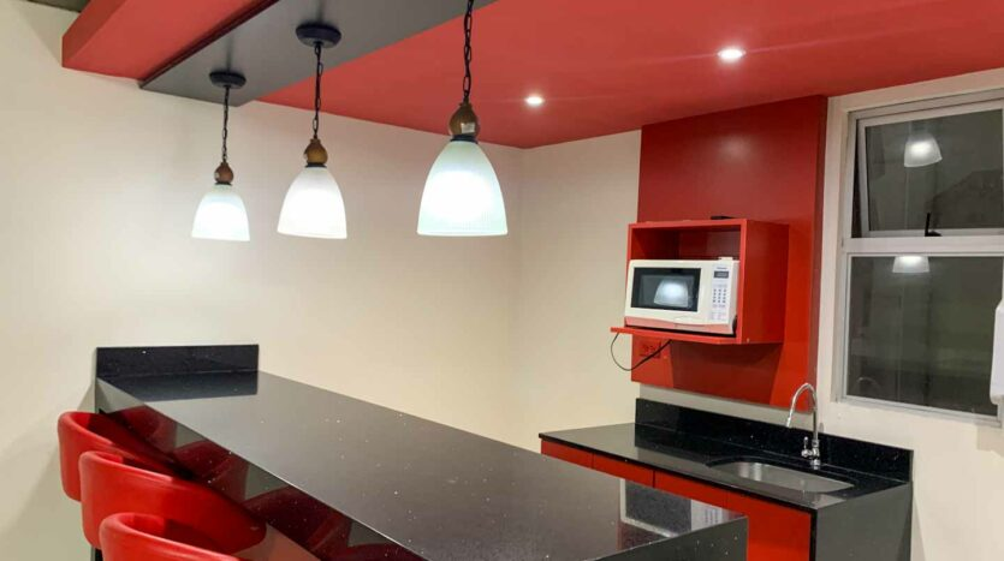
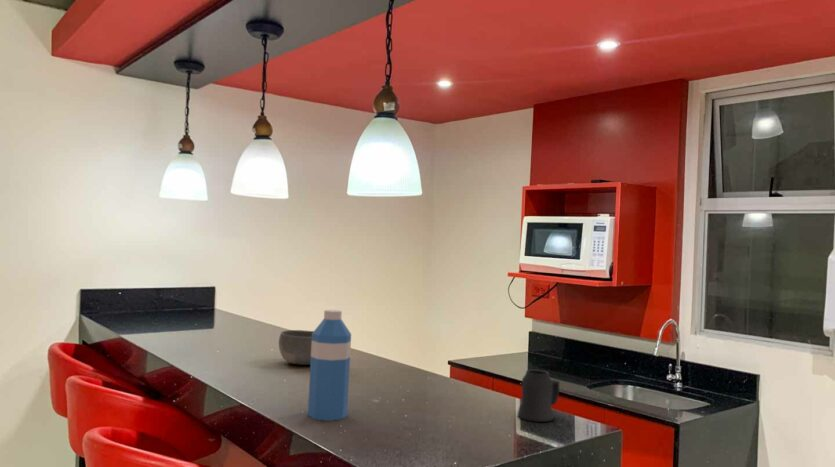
+ water bottle (330, 362)
+ bowl (303, 348)
+ mug (540, 393)
